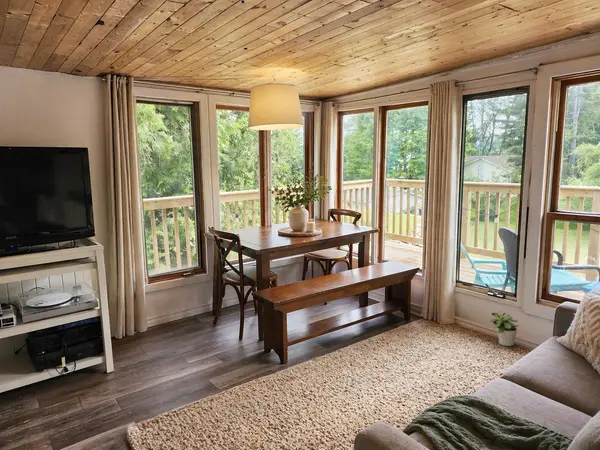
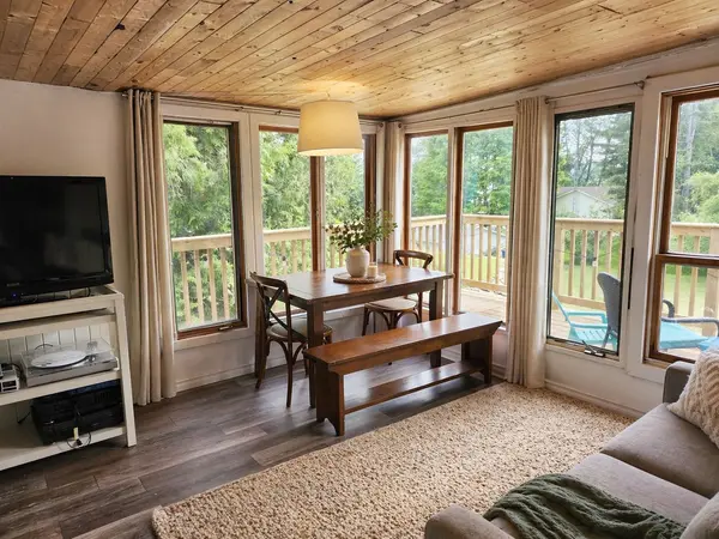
- potted plant (502, 327)
